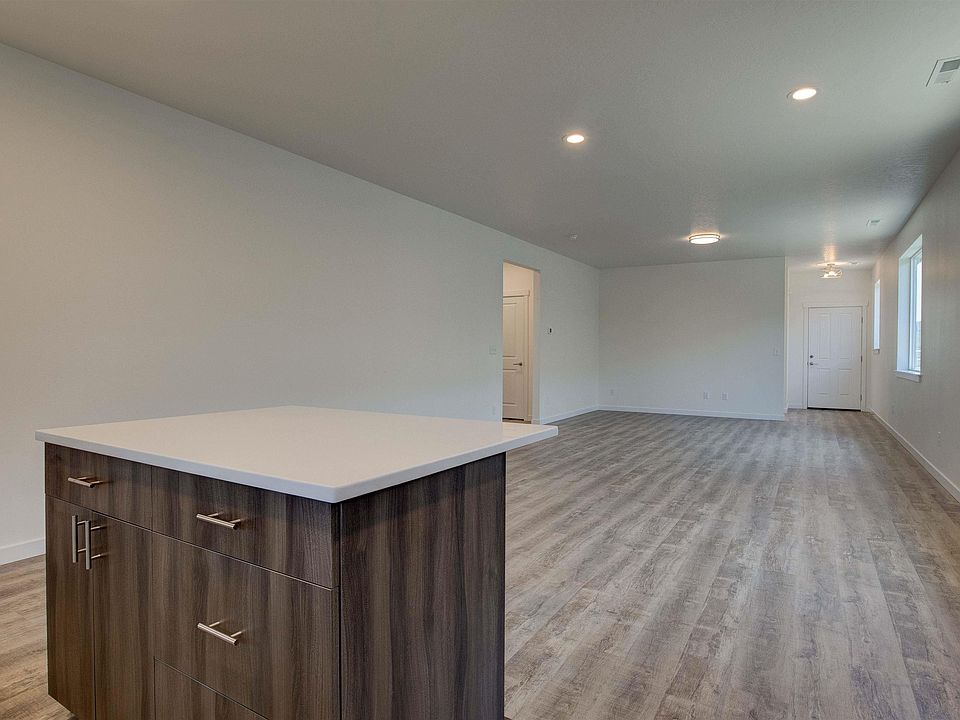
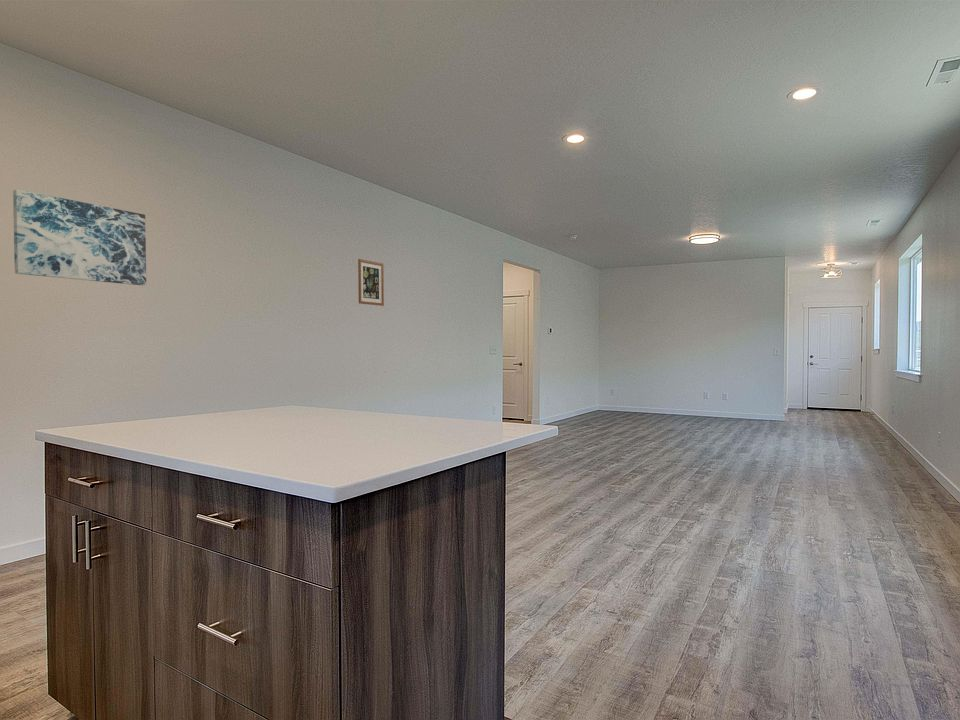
+ wall art (85, 241)
+ wall art (371, 283)
